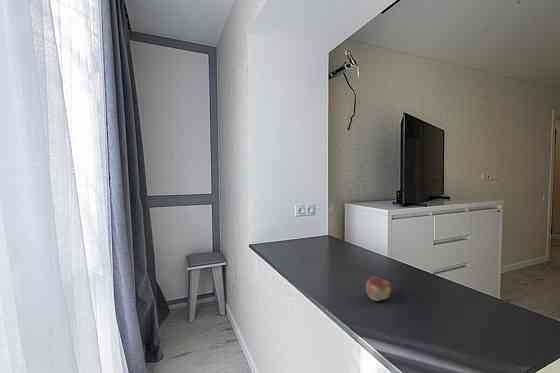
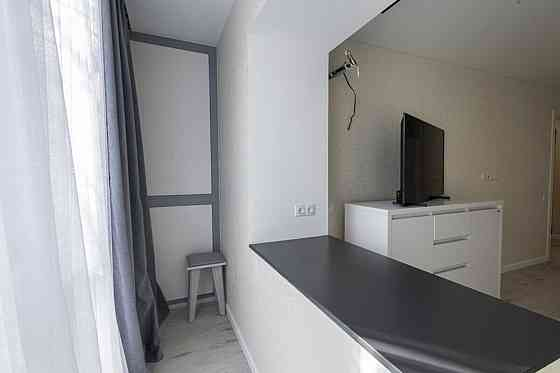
- fruit (378, 287)
